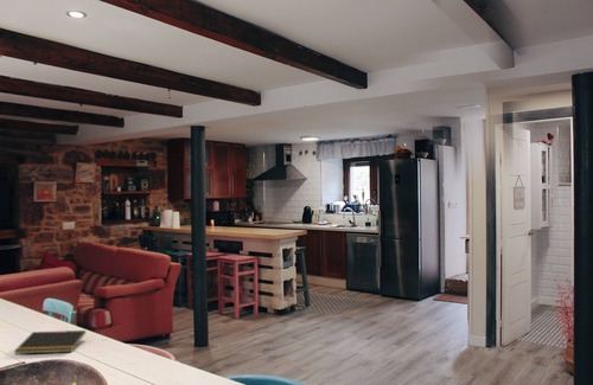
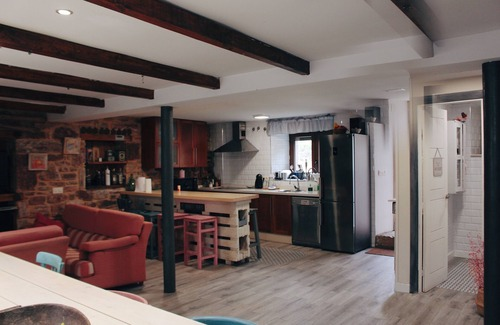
- notepad (51, 341)
